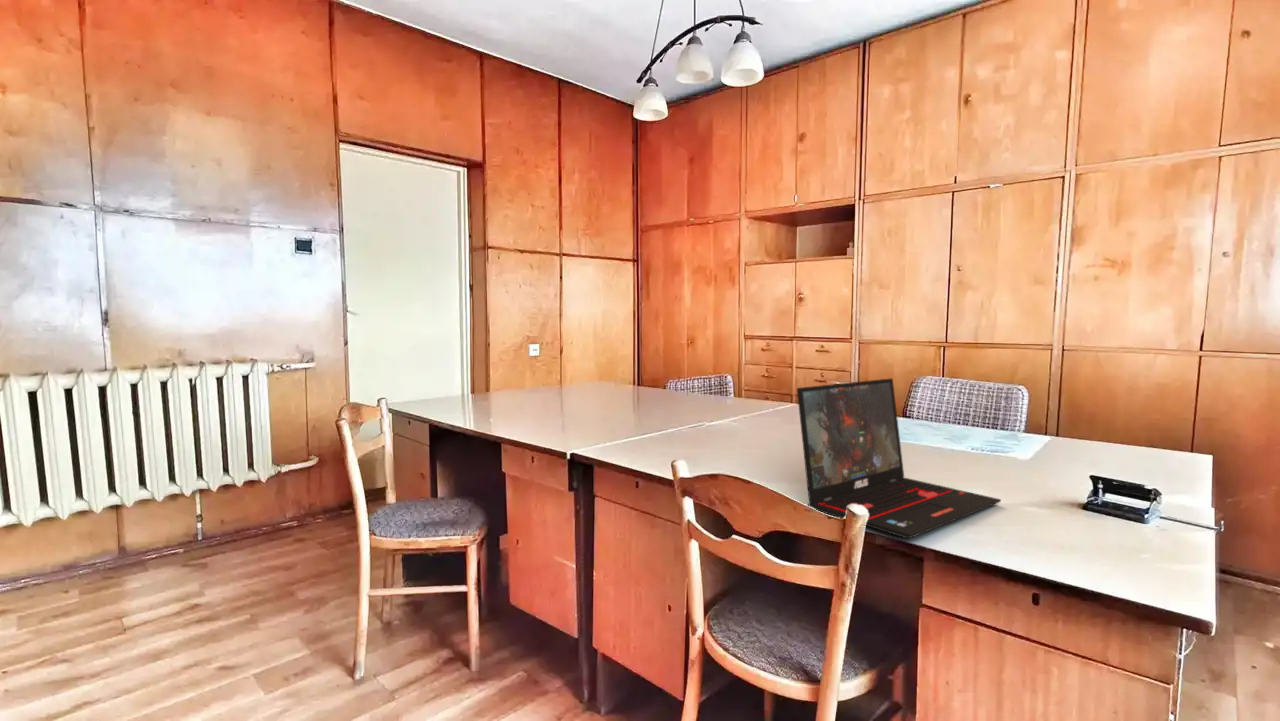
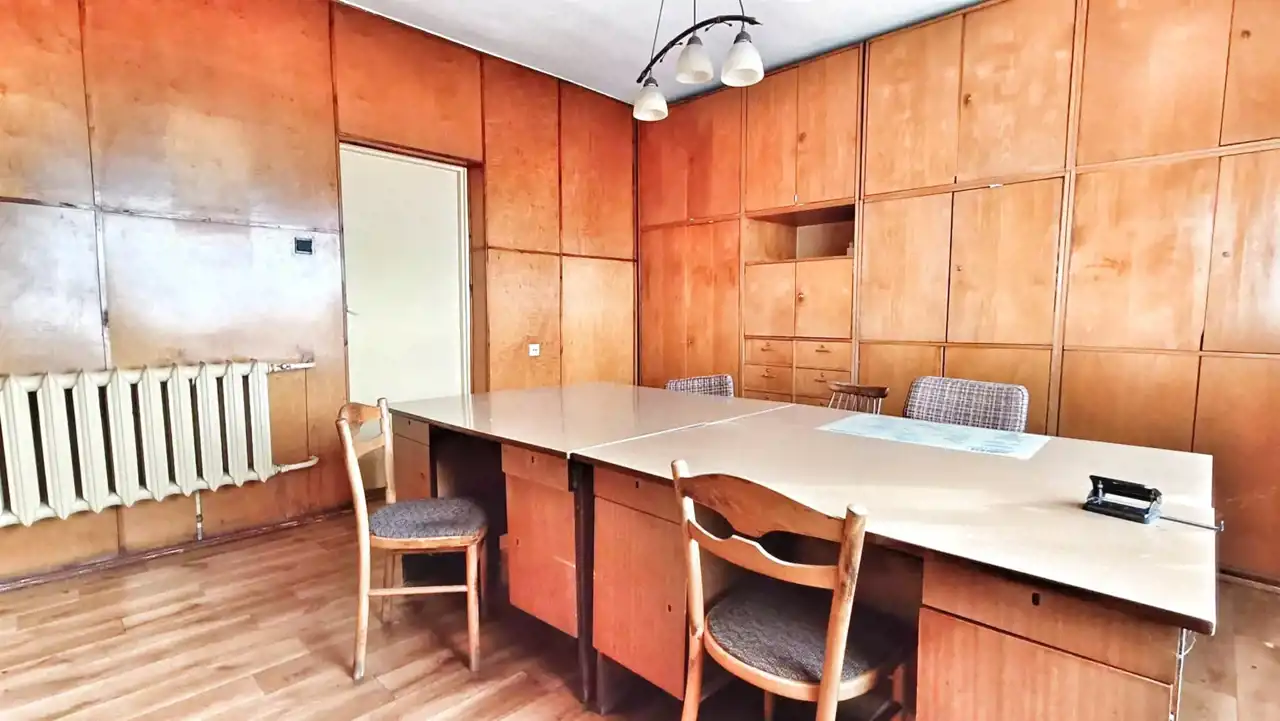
- laptop (899, 447)
